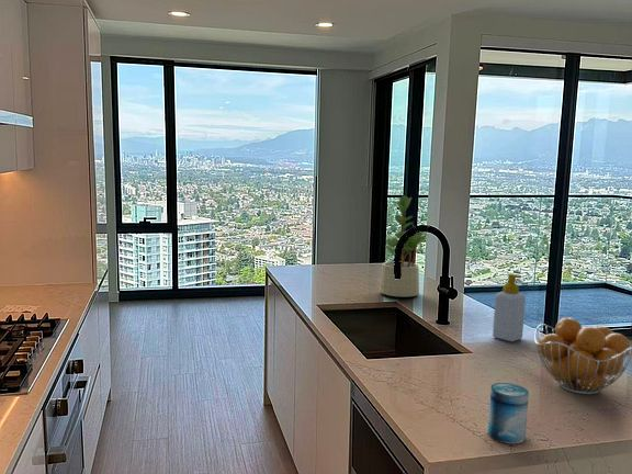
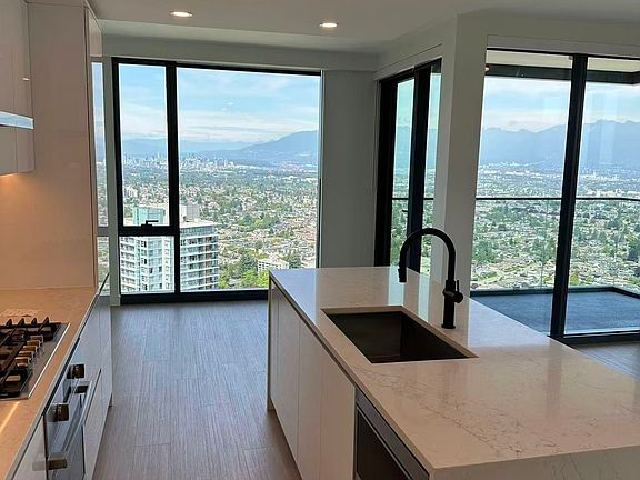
- fruit basket (582, 354)
- beverage can (508, 411)
- potted plant (405, 245)
- soap bottle (509, 306)
